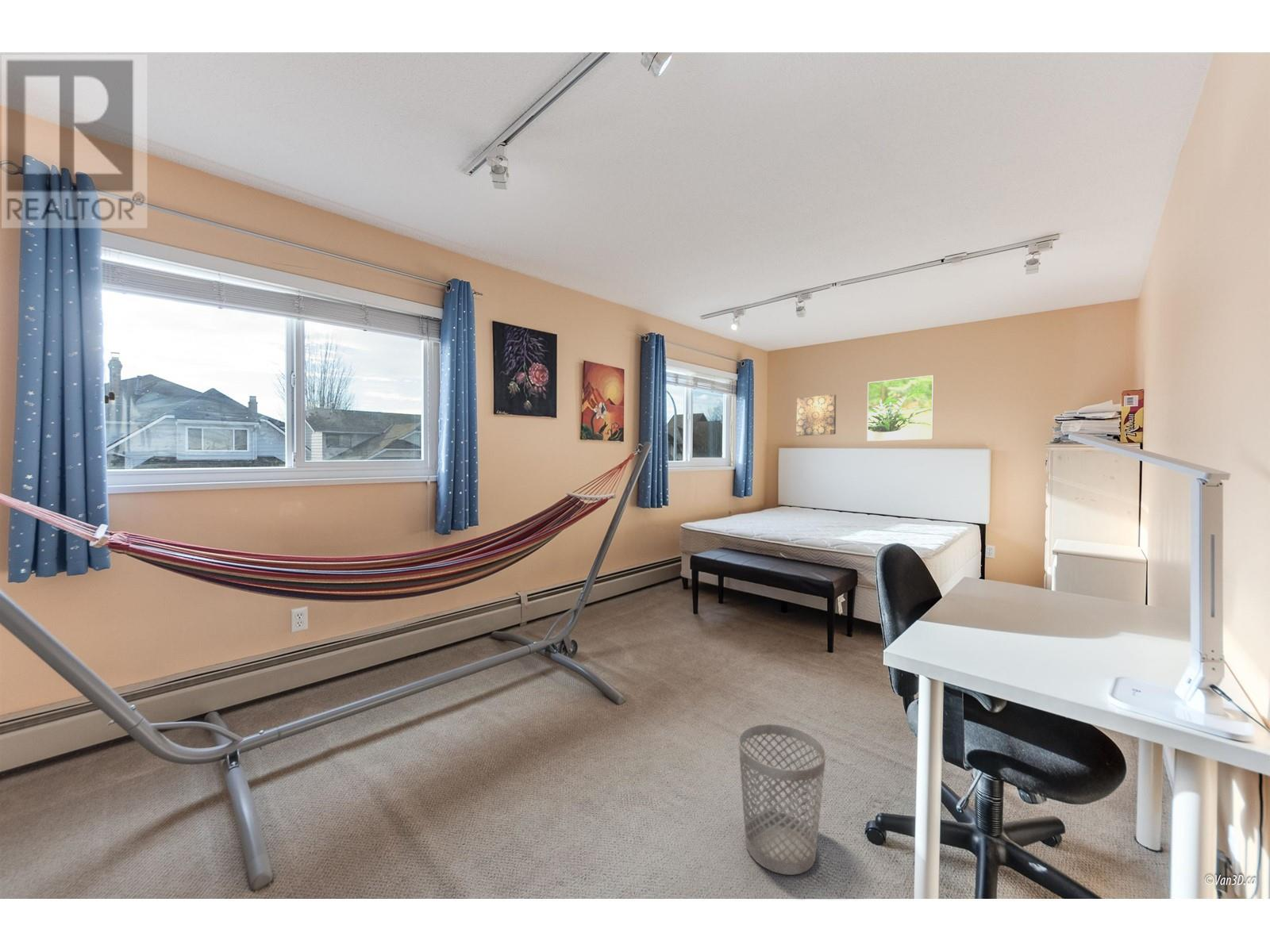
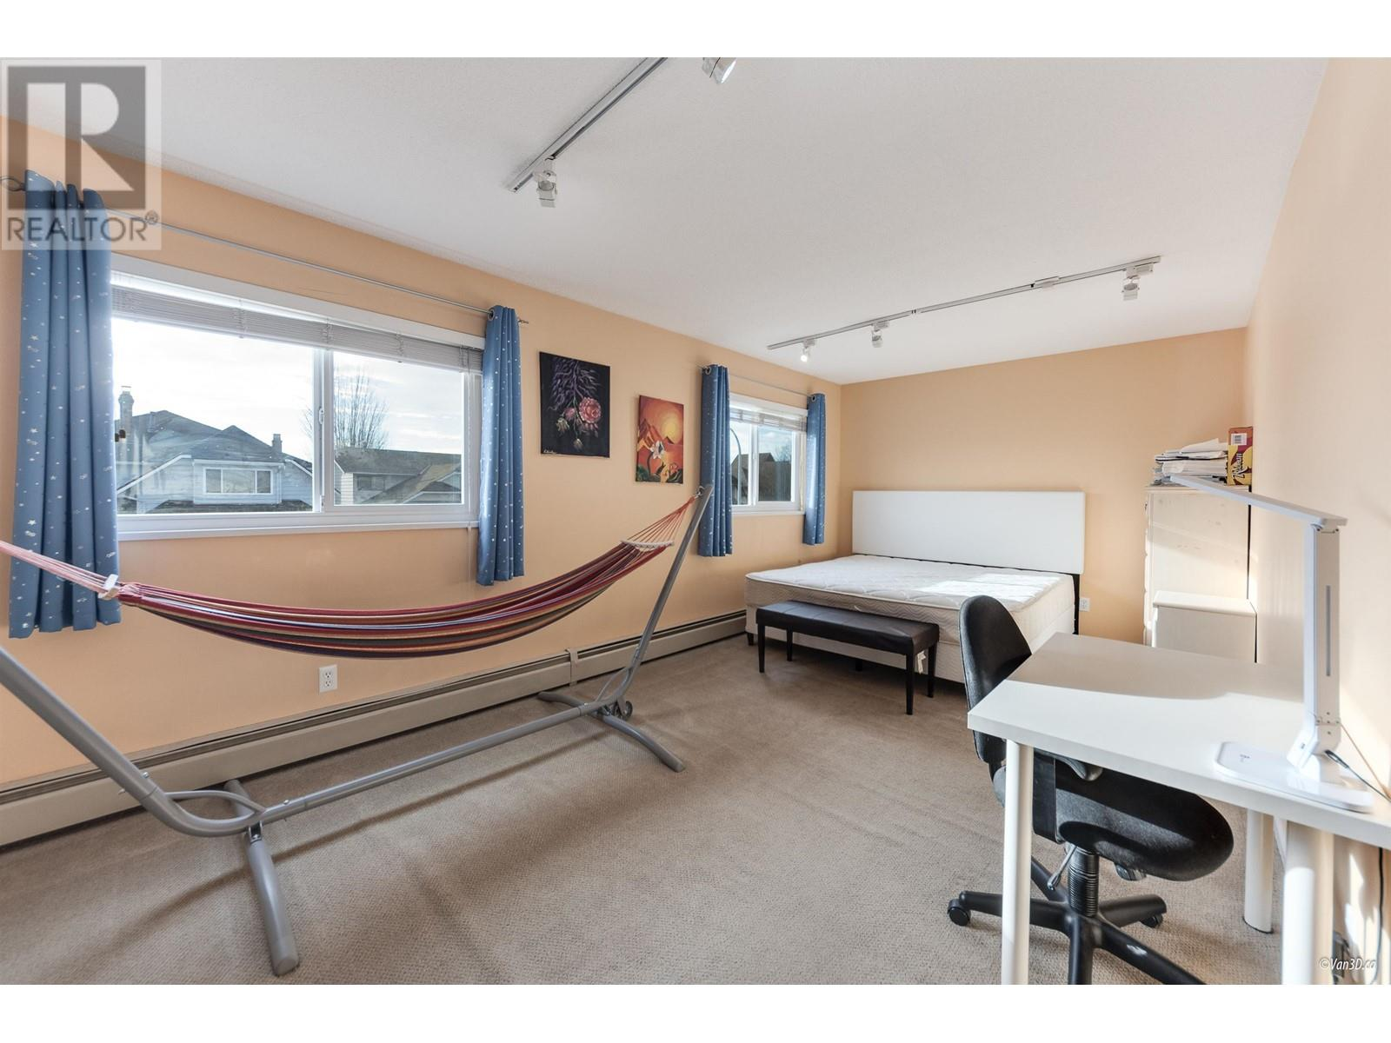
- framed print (899, 409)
- wastebasket (780, 797)
- wall art (815, 416)
